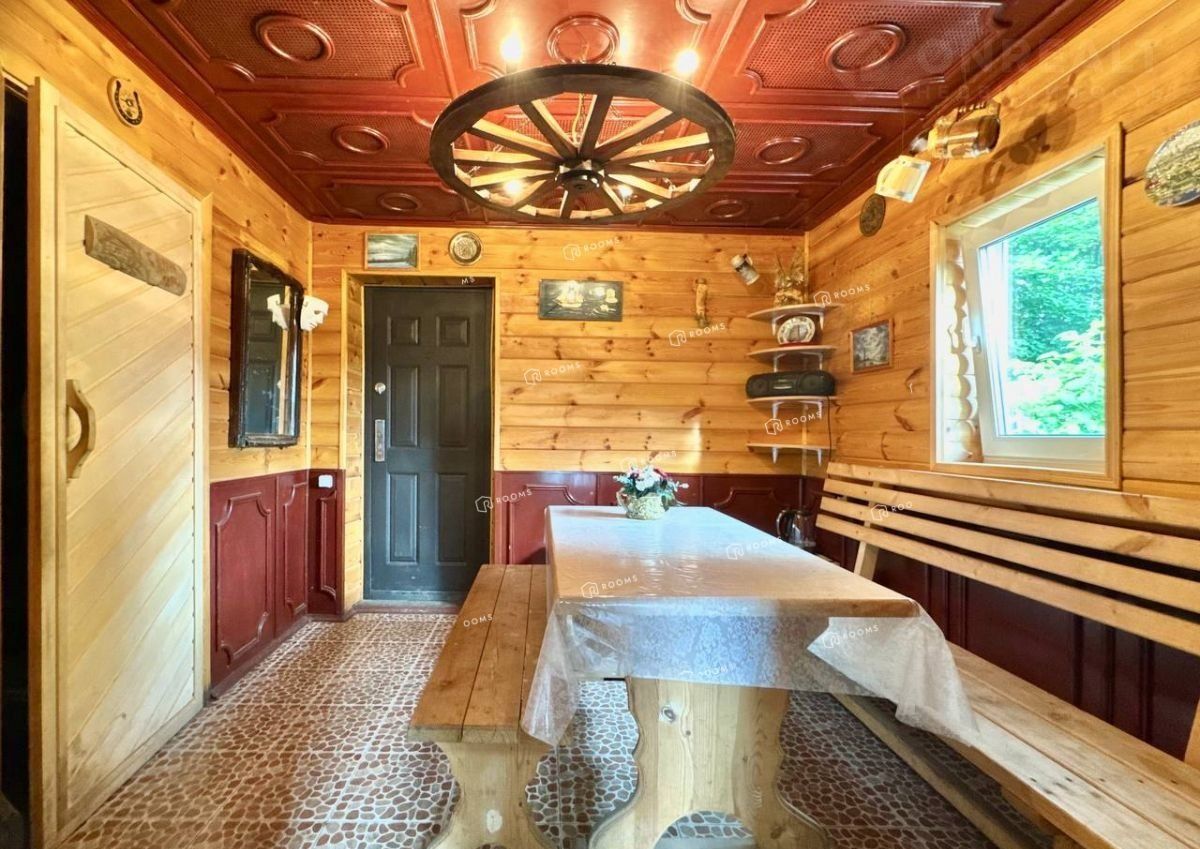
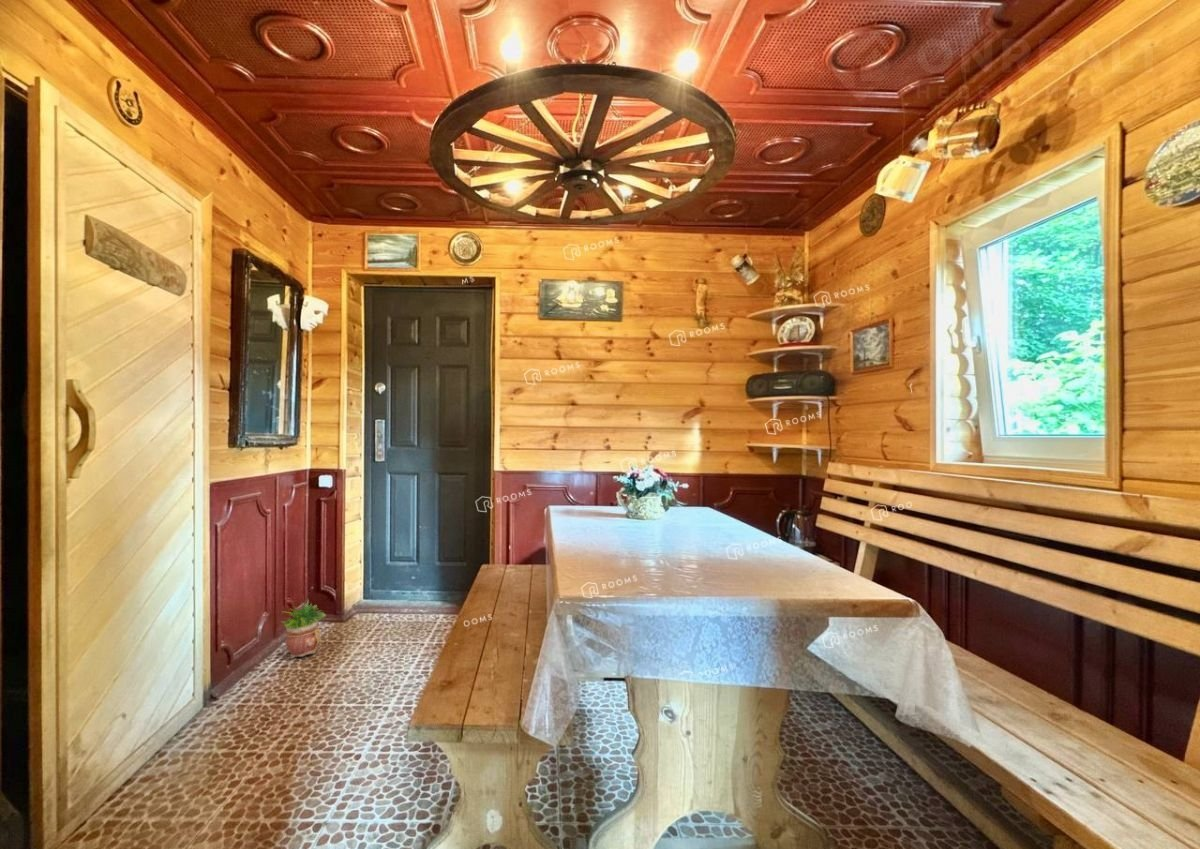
+ potted plant (301, 627)
